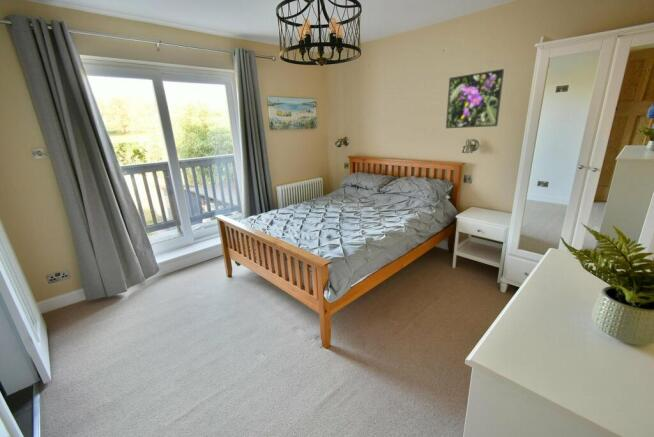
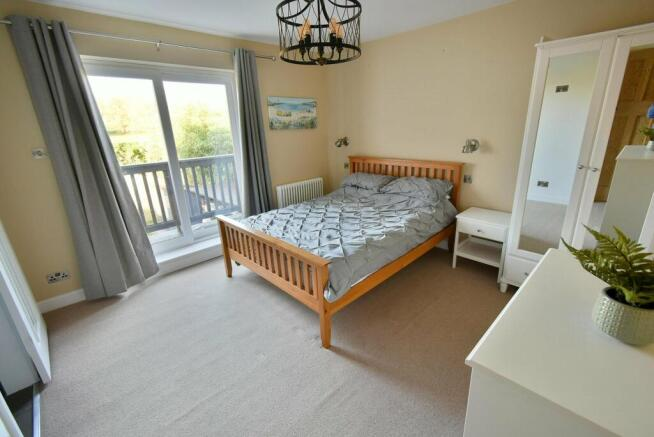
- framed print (472, 101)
